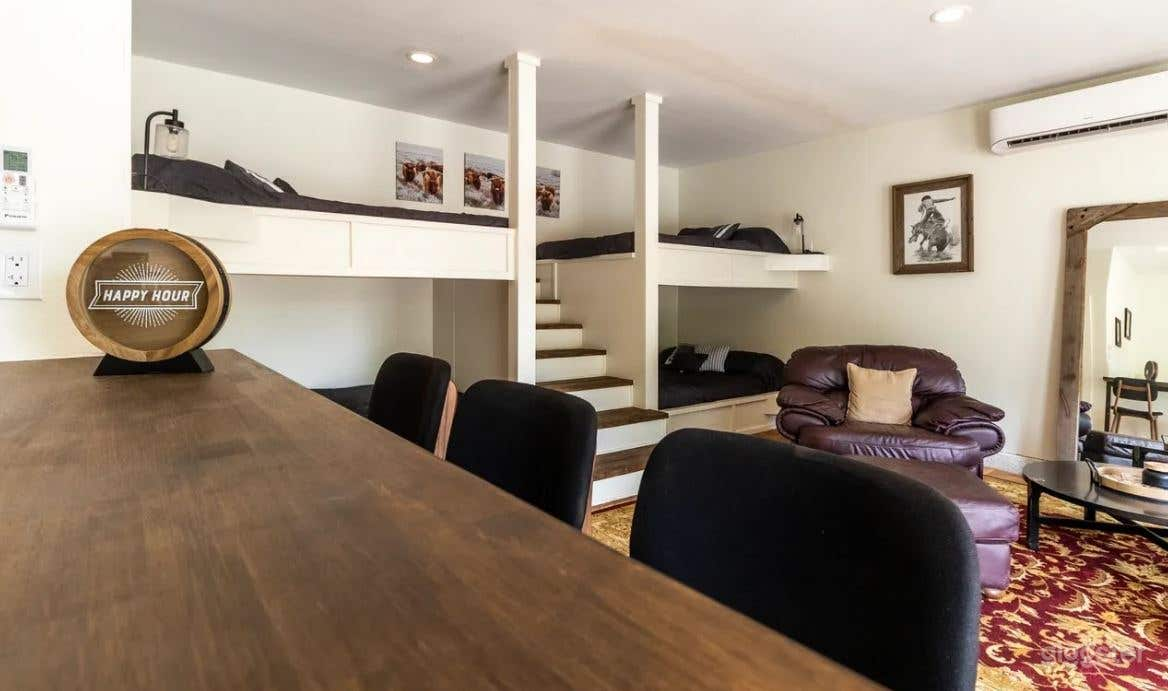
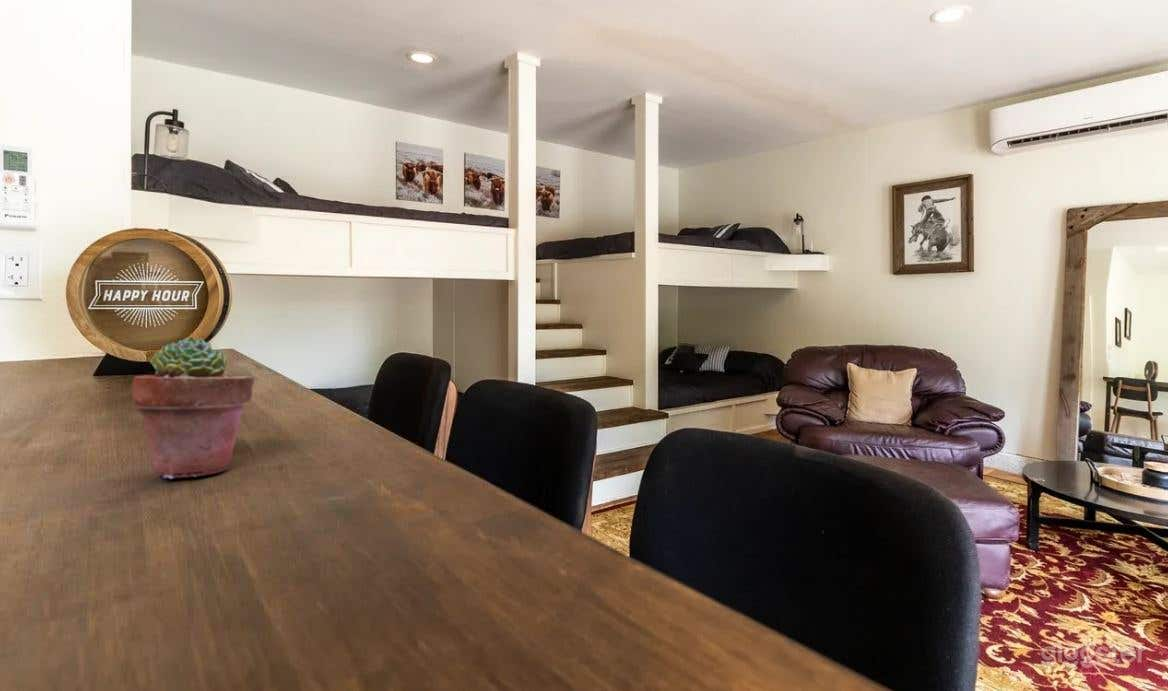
+ potted succulent (194, 403)
